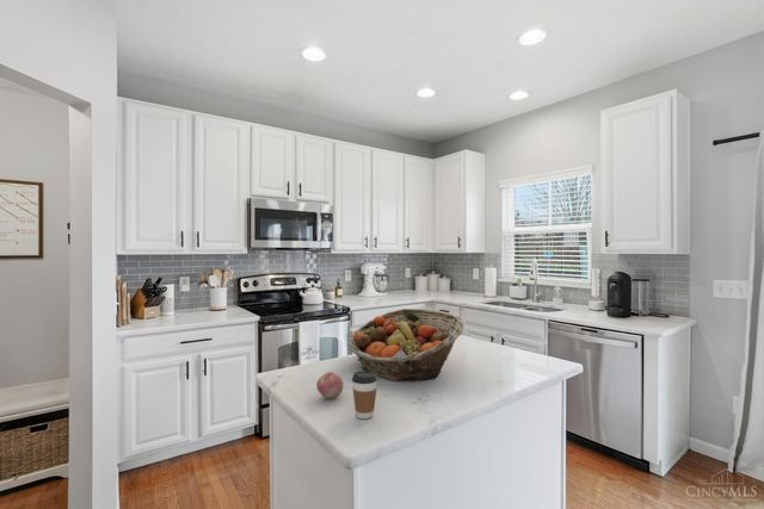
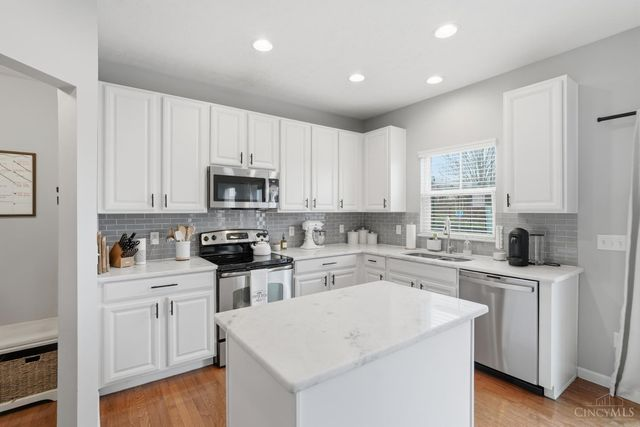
- fruit basket (403, 341)
- apple (329, 385)
- coffee cup (364, 393)
